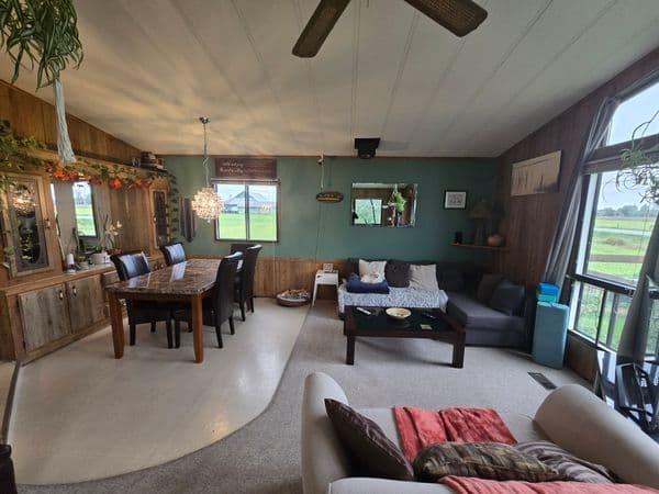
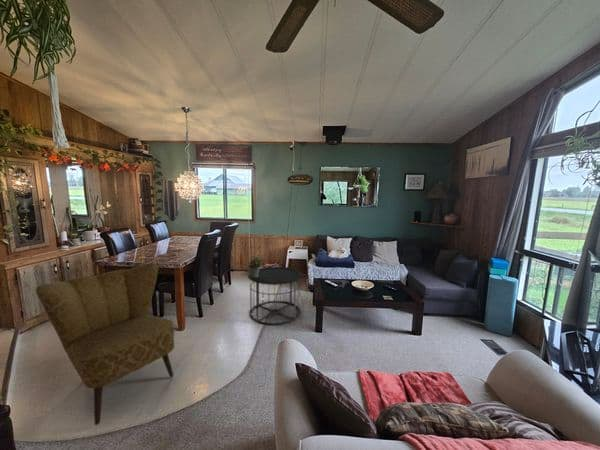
+ side table (274, 293)
+ armchair (116, 328)
+ potted plant (256, 265)
